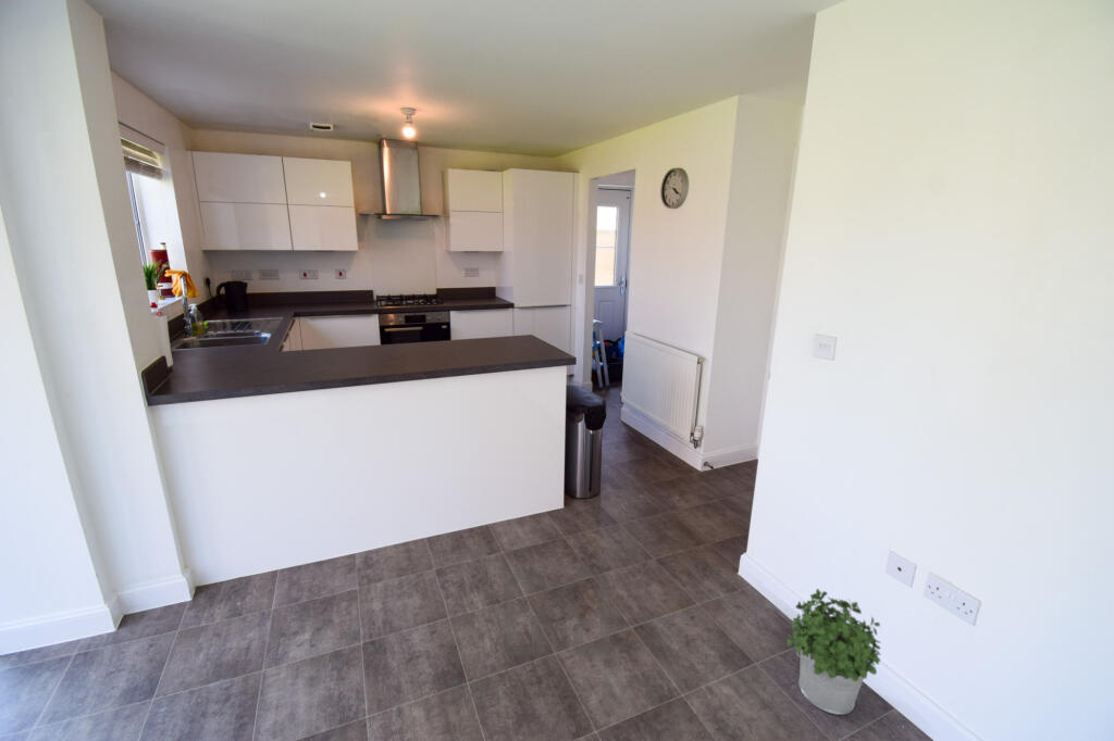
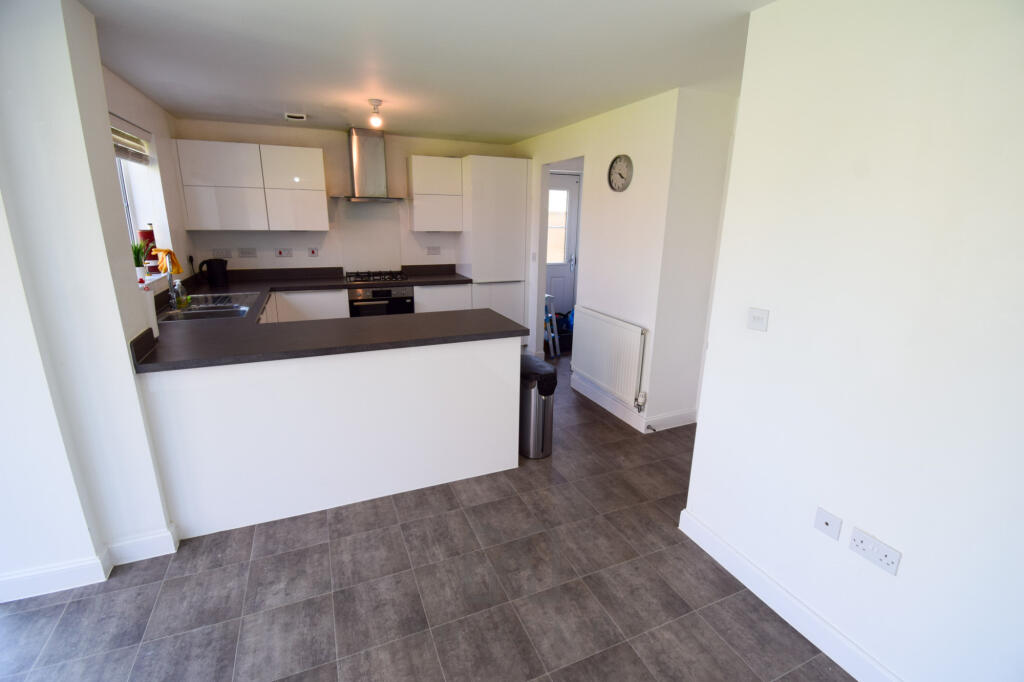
- potted plant (827, 648)
